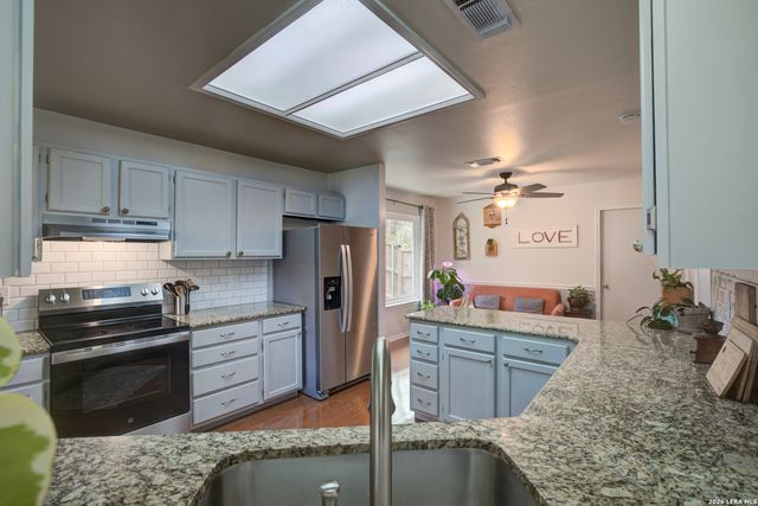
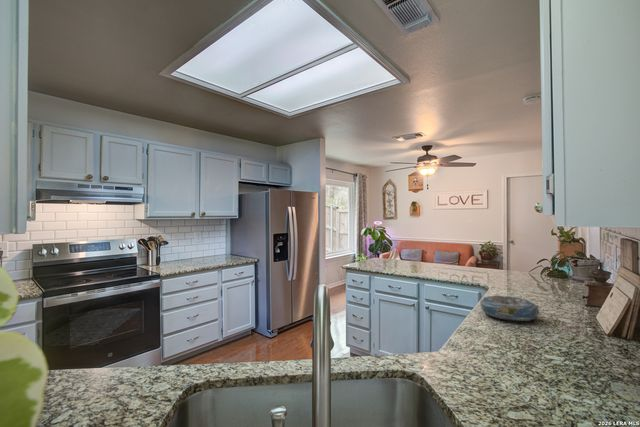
+ decorative bowl (508, 307)
